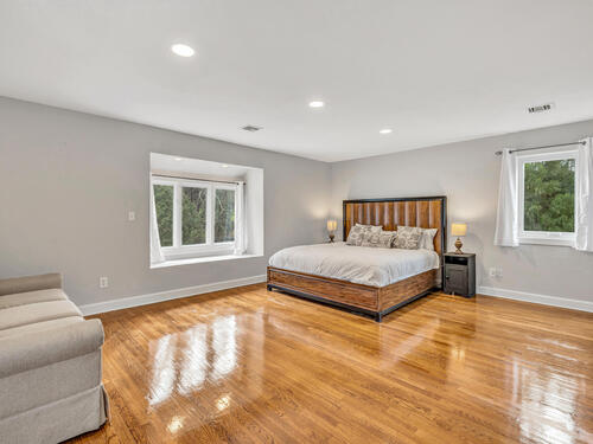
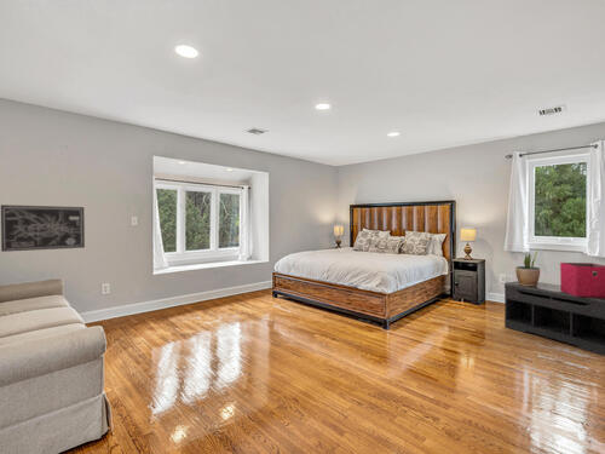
+ potted plant (528, 266)
+ wall art (45, 228)
+ storage bin (584, 278)
+ bench (560, 312)
